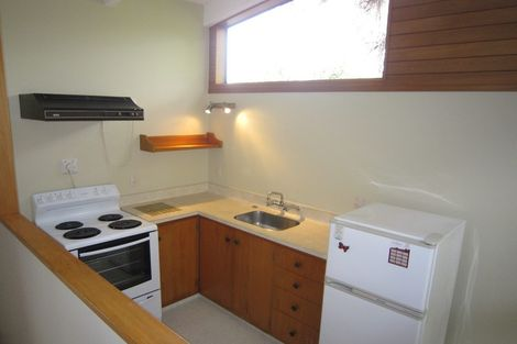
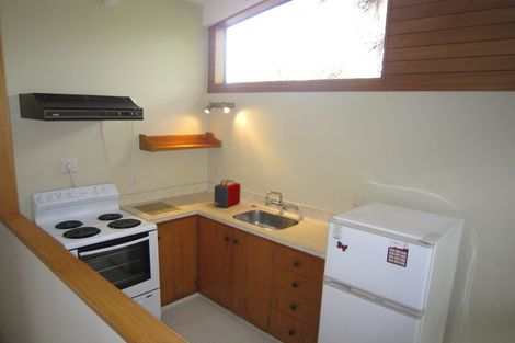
+ toaster (227, 192)
